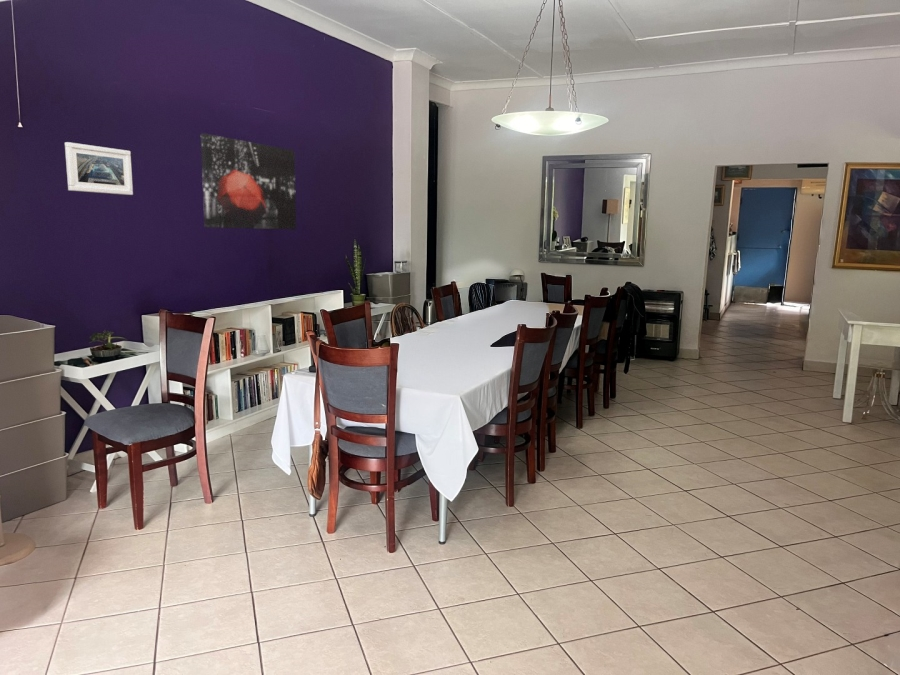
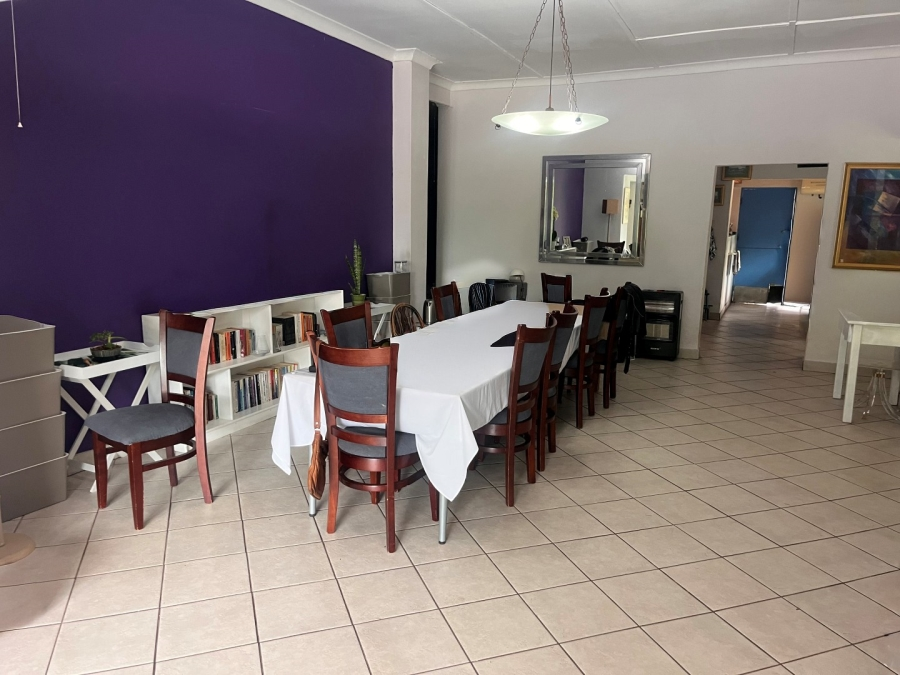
- wall art (252, 186)
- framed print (100, 169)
